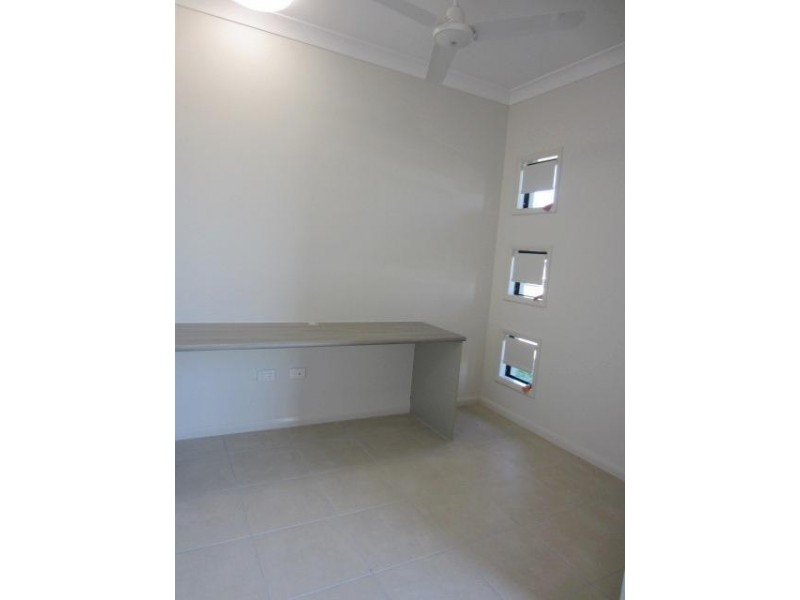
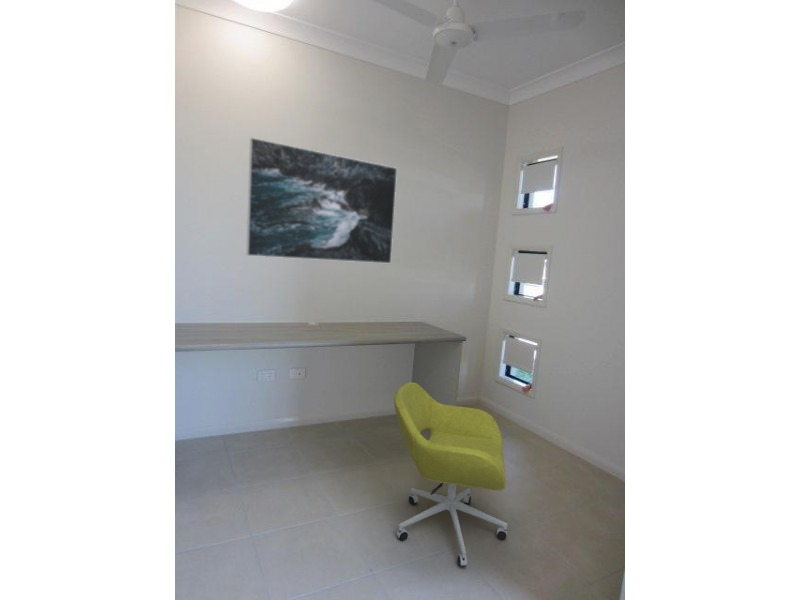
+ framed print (328, 207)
+ office chair (451, 462)
